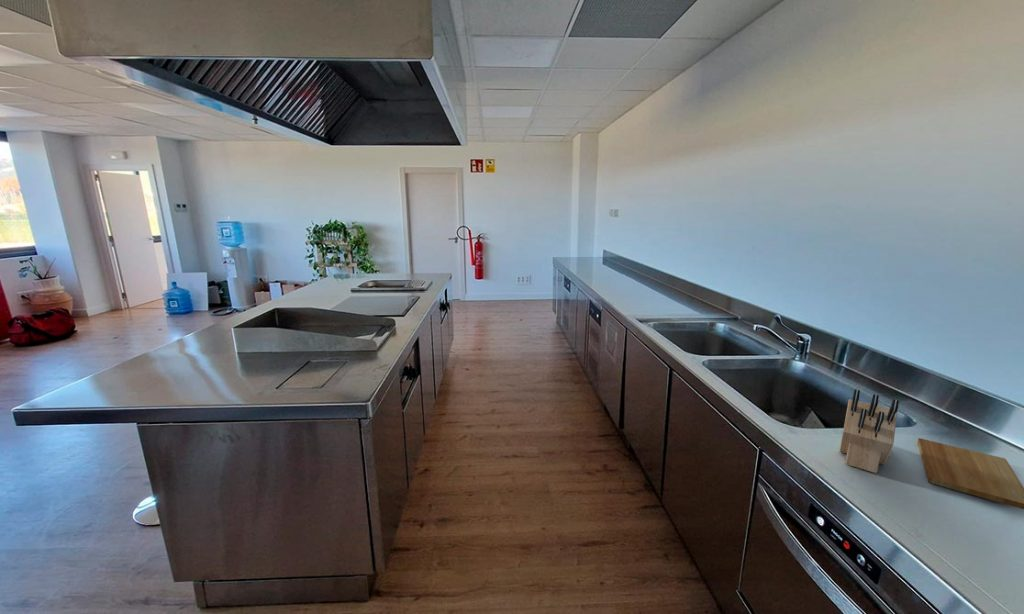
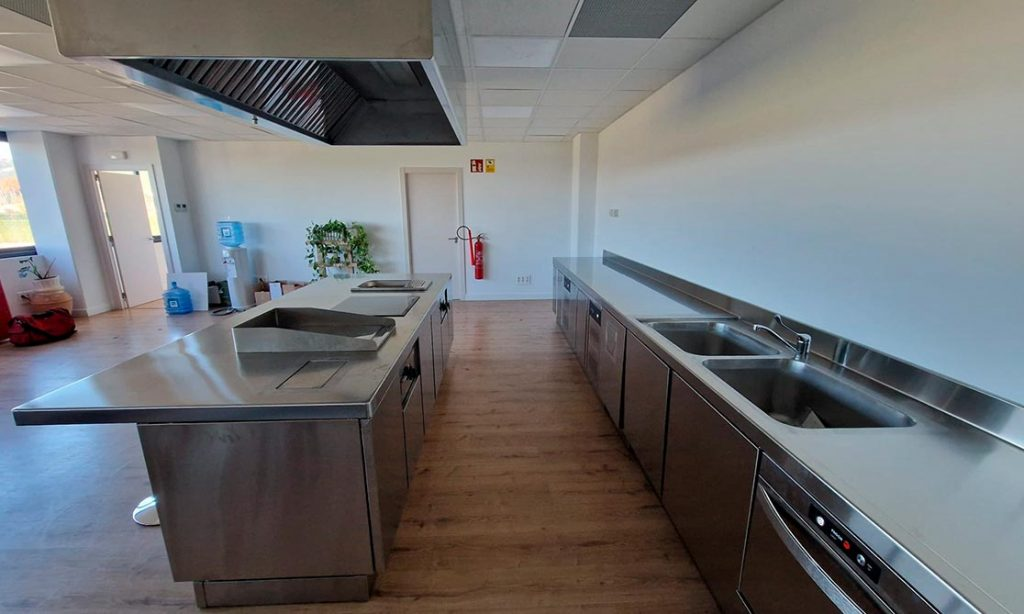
- cutting board (968, 470)
- knife block (869, 420)
